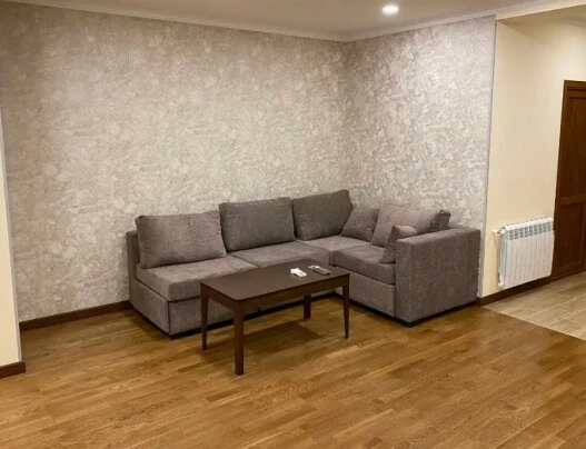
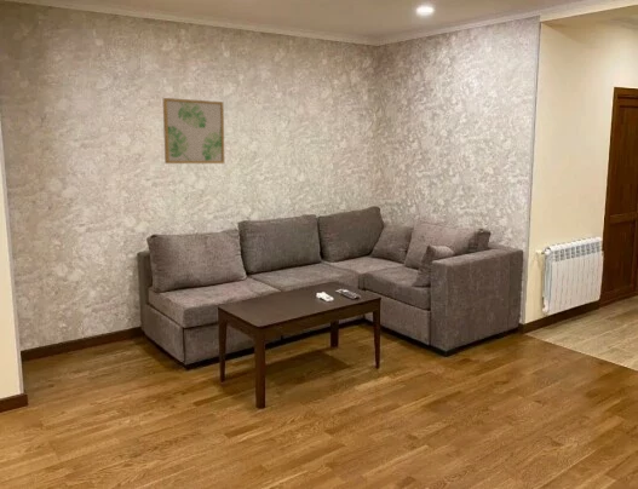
+ wall art (194, 132)
